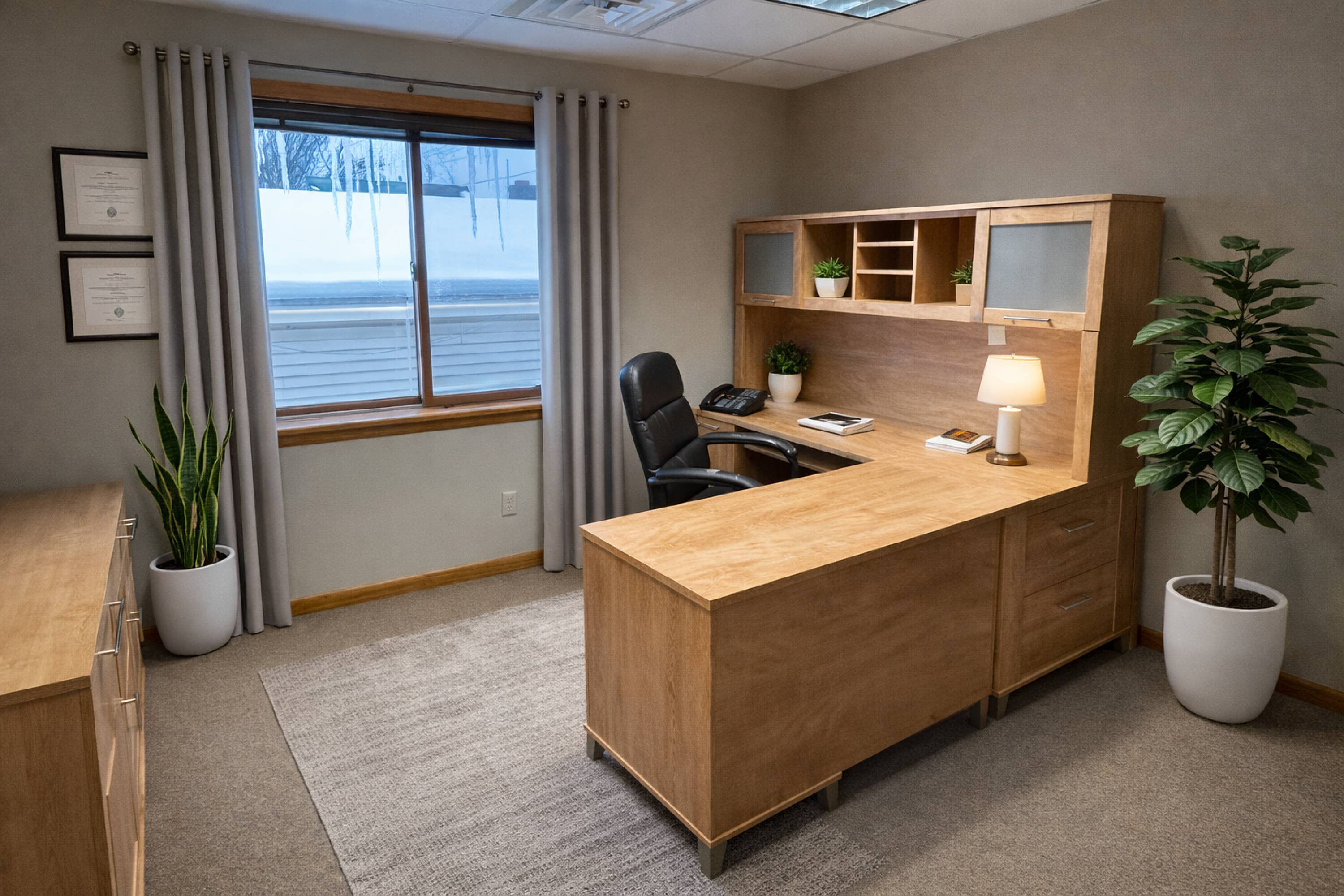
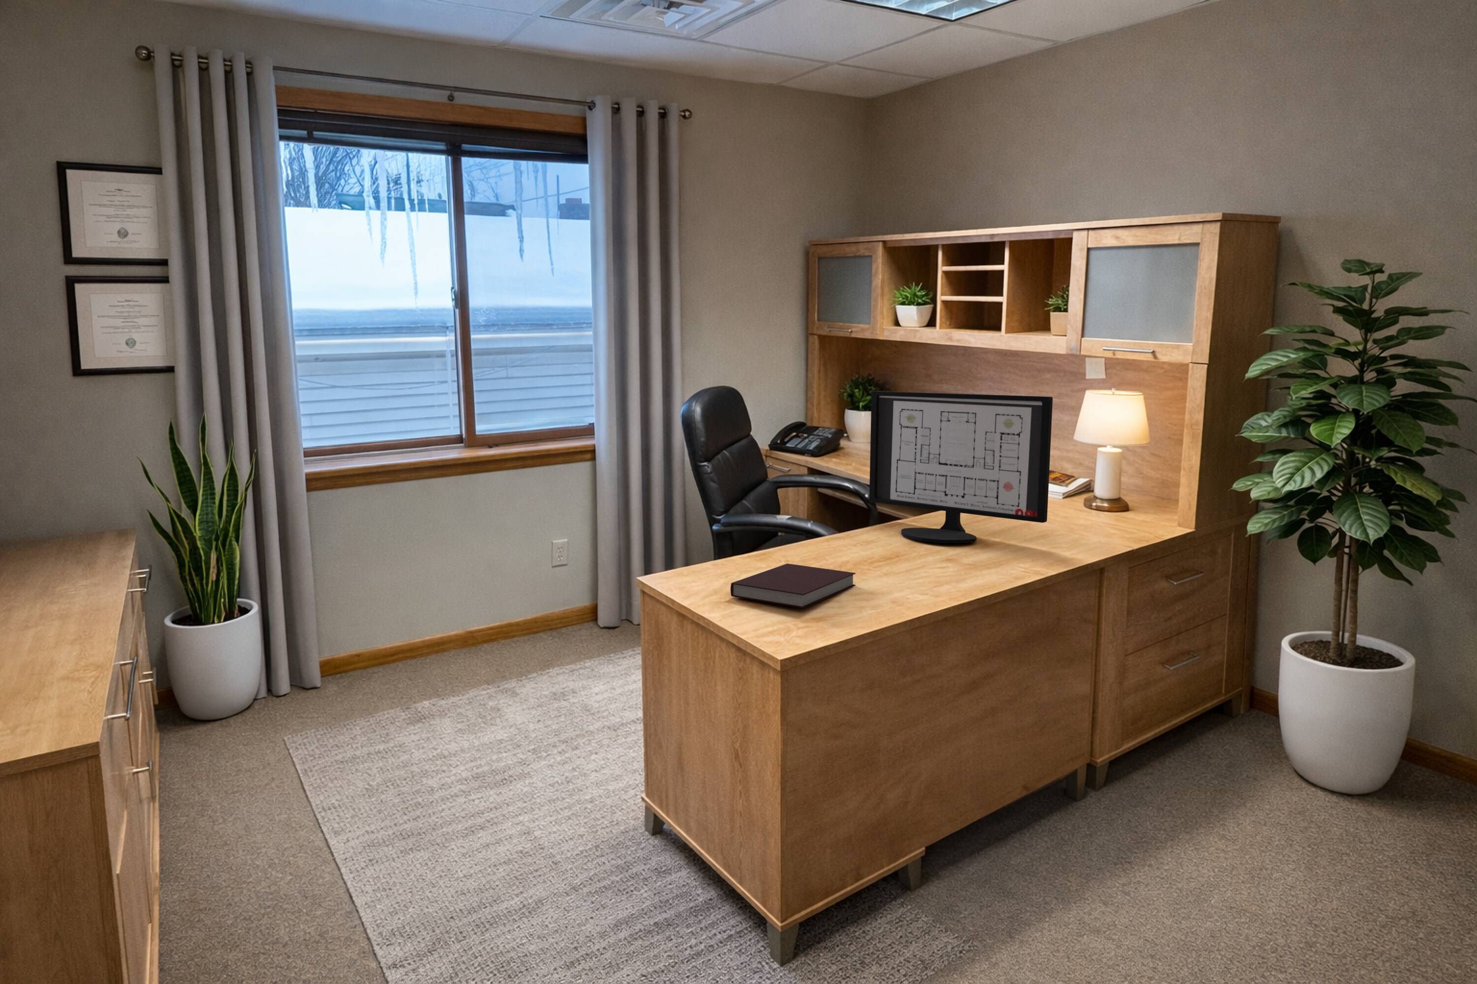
+ notebook (795, 584)
+ computer monitor (940, 466)
